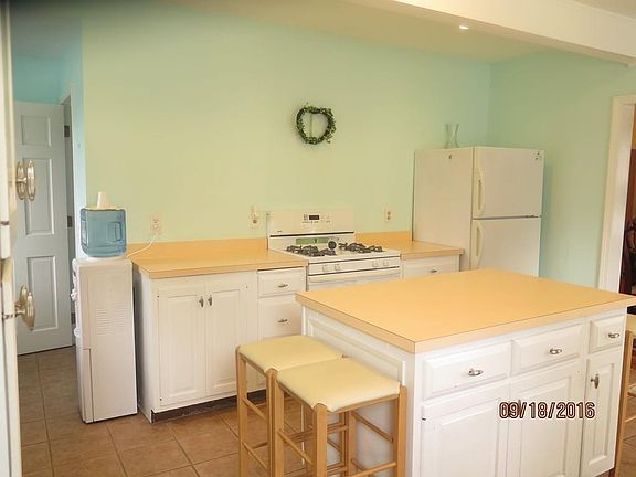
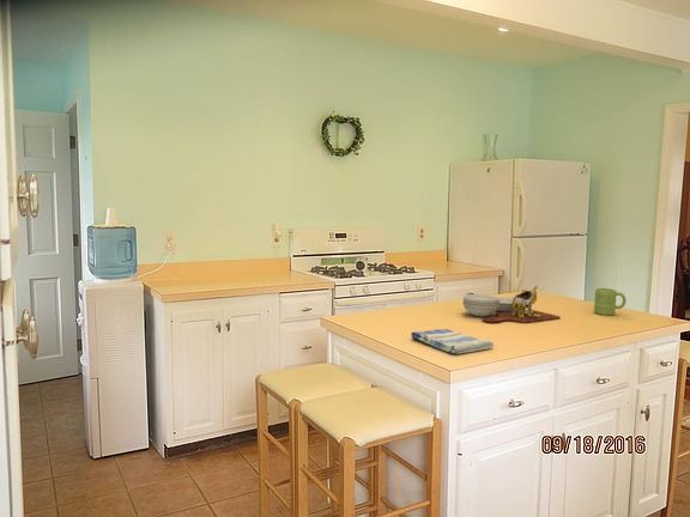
+ cutting board (506, 299)
+ mug (610, 302)
+ dish towel (450, 339)
